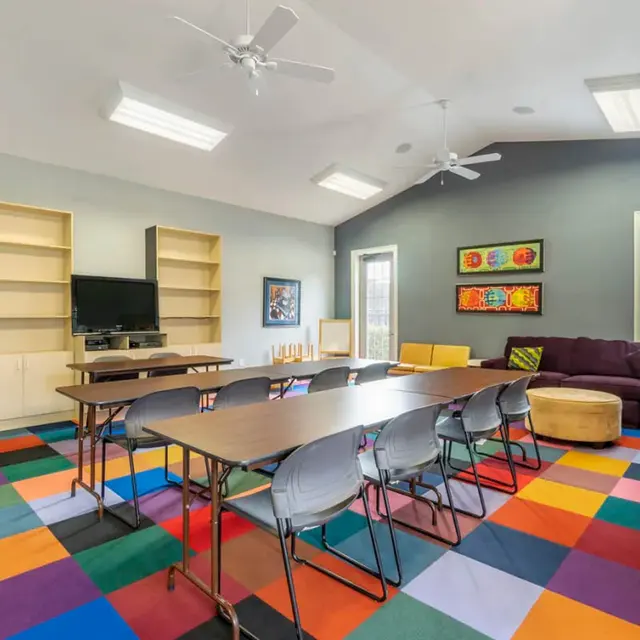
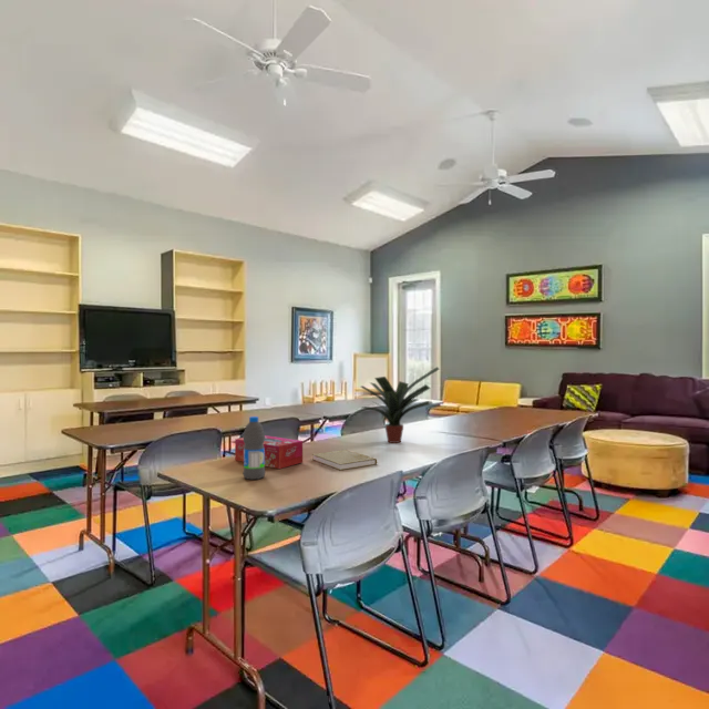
+ potted plant (399, 404)
+ water bottle (254, 446)
+ book (343, 459)
+ tissue box (268, 450)
